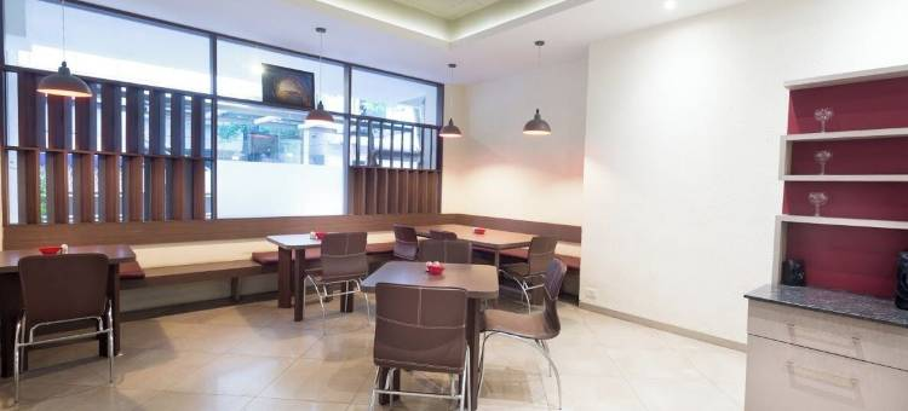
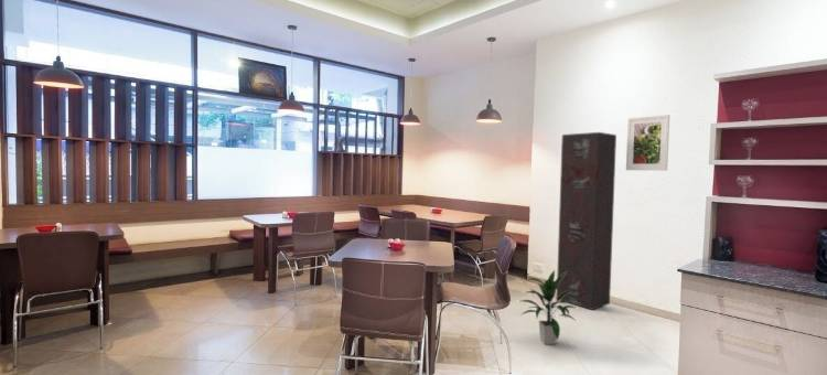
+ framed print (646, 143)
+ indoor plant (548, 307)
+ locker (584, 218)
